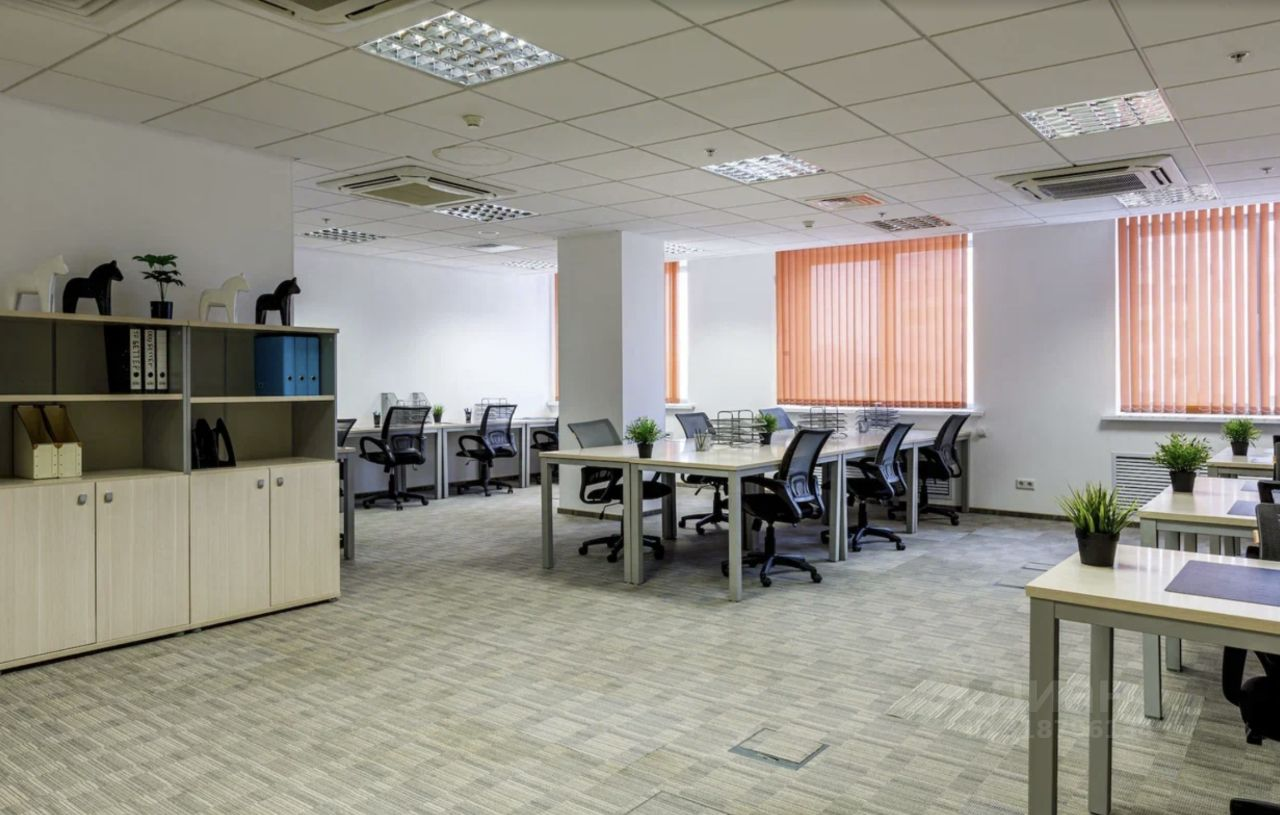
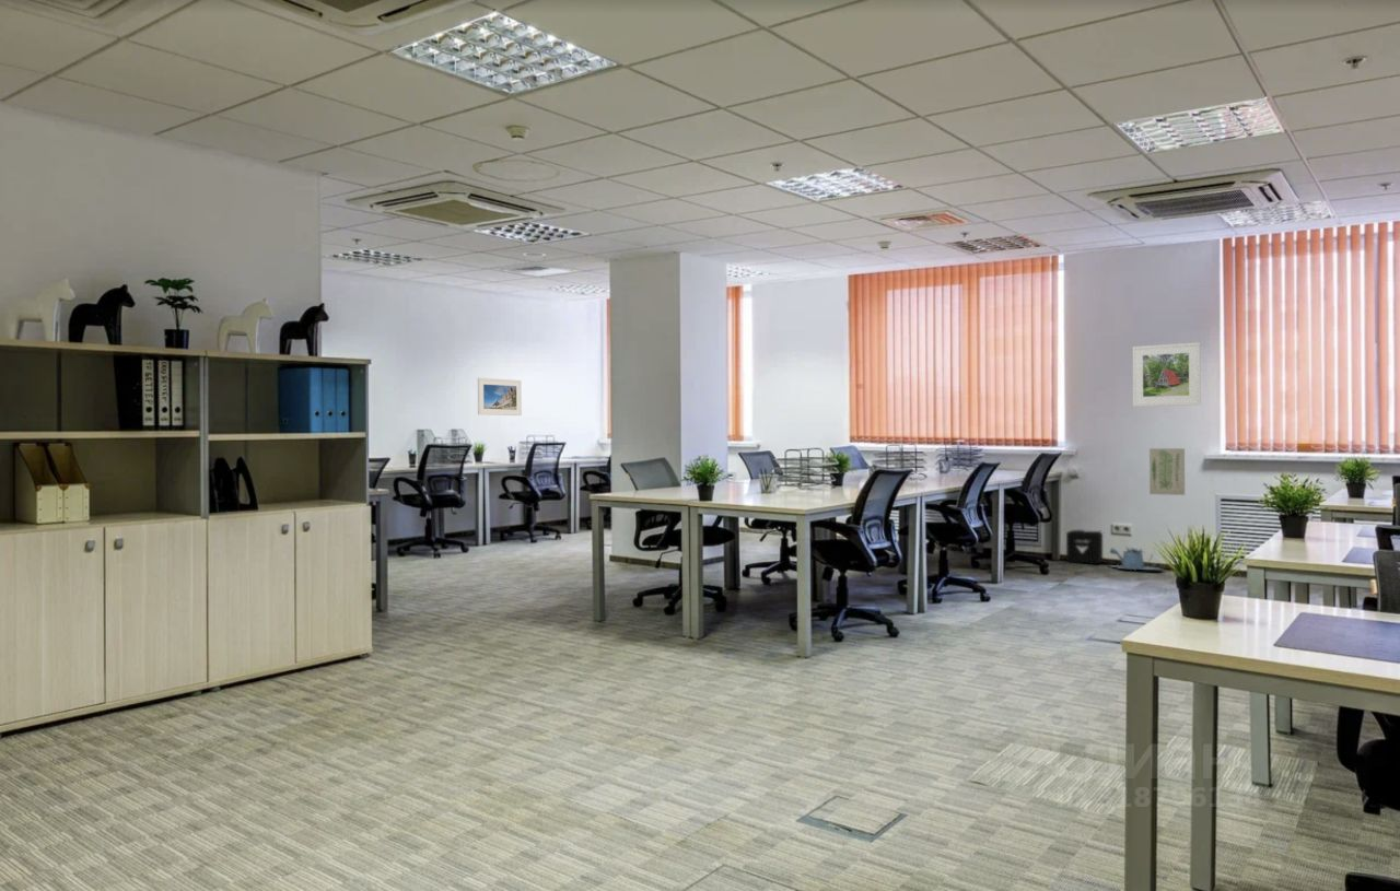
+ wall art (1167, 471)
+ air purifier (1084, 547)
+ watering can (1135, 558)
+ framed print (500, 397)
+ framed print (1165, 375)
